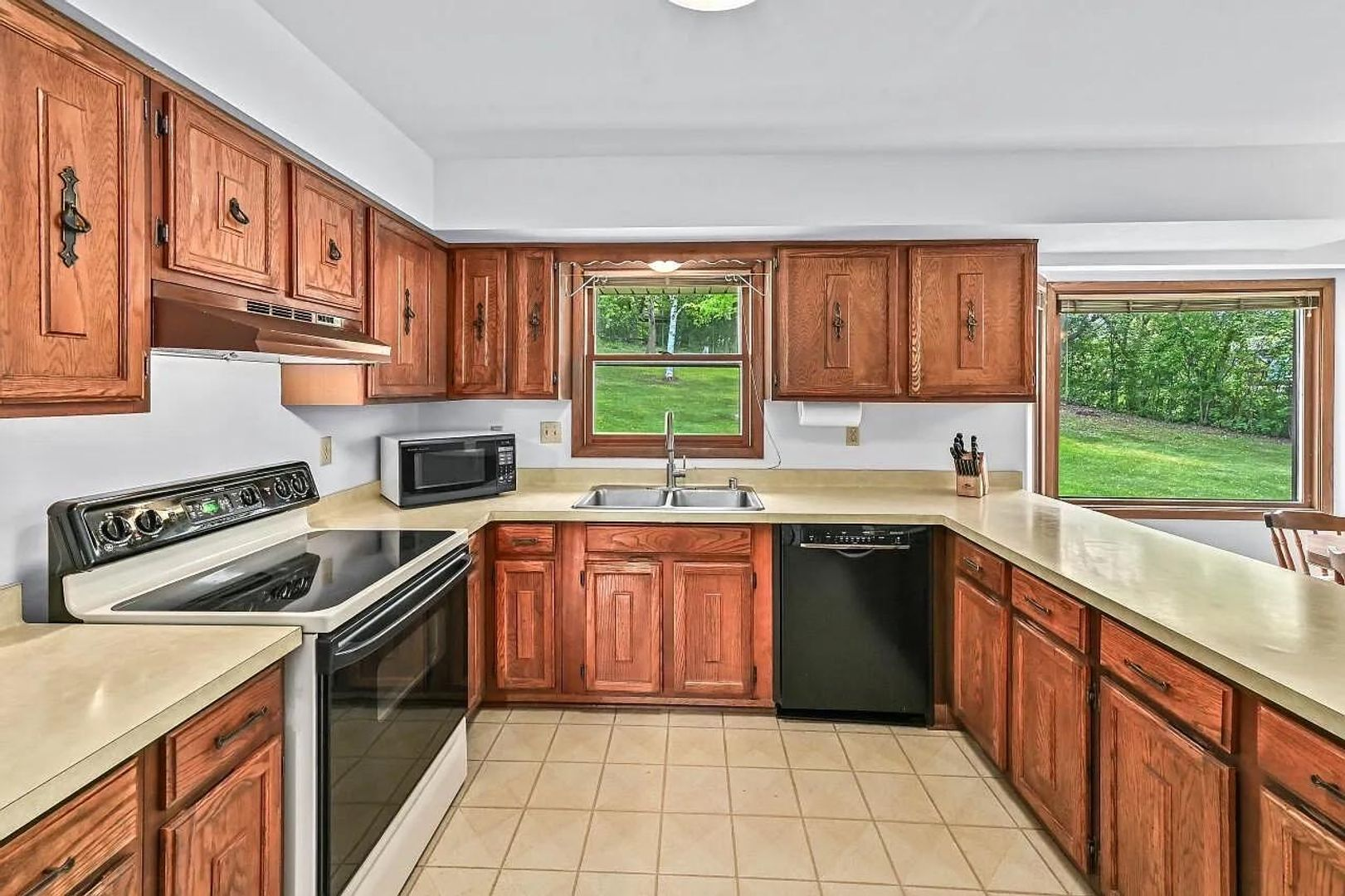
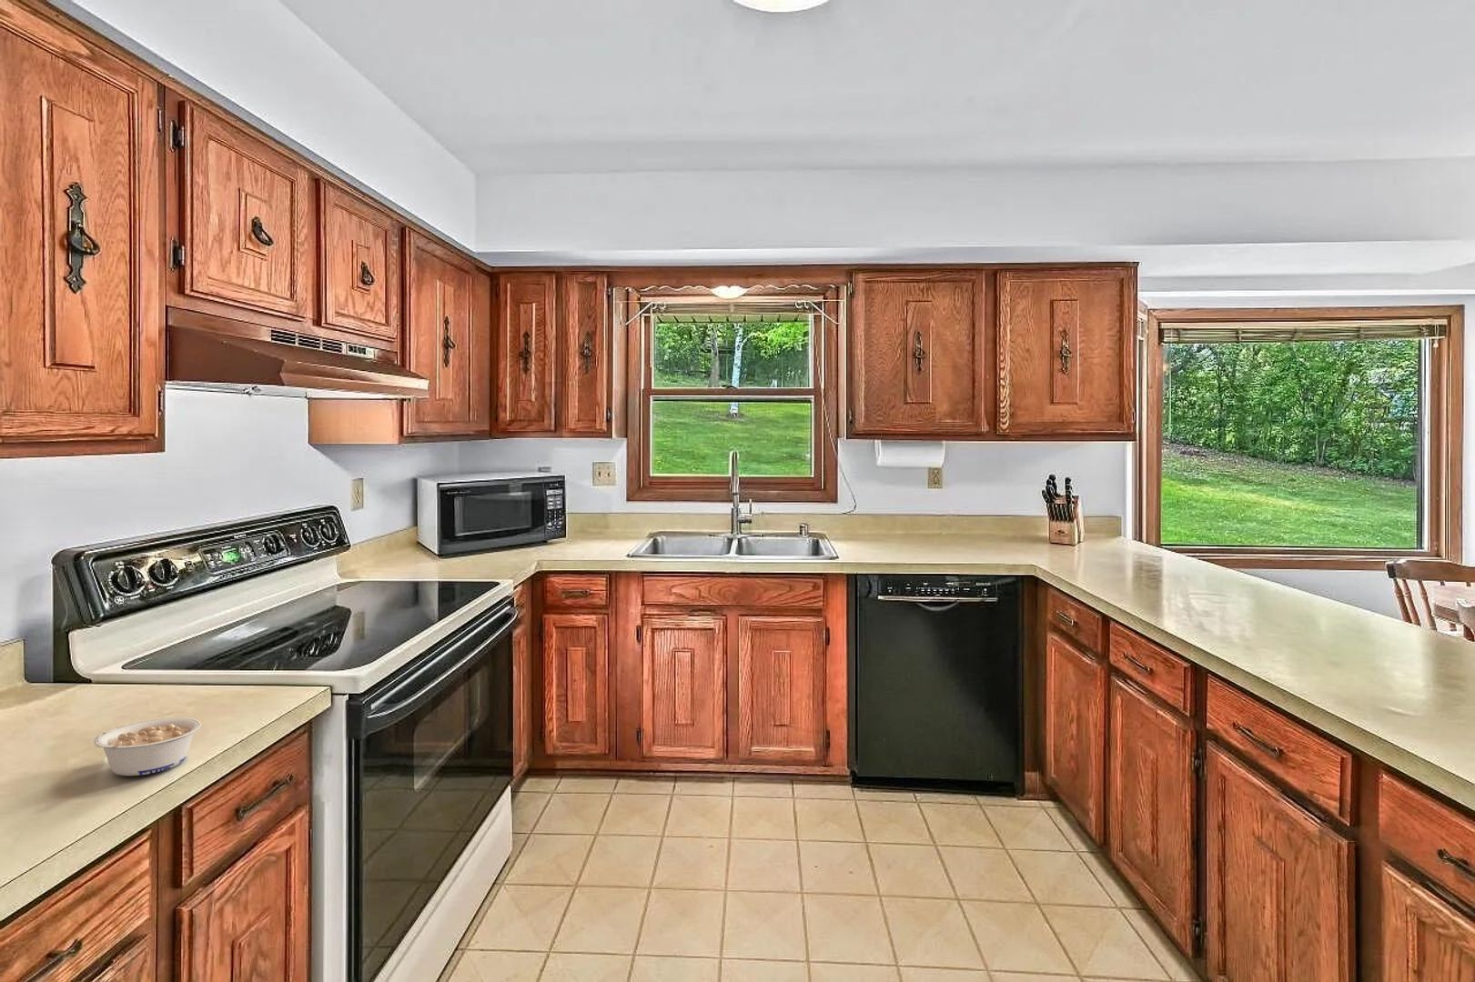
+ legume (149, 745)
